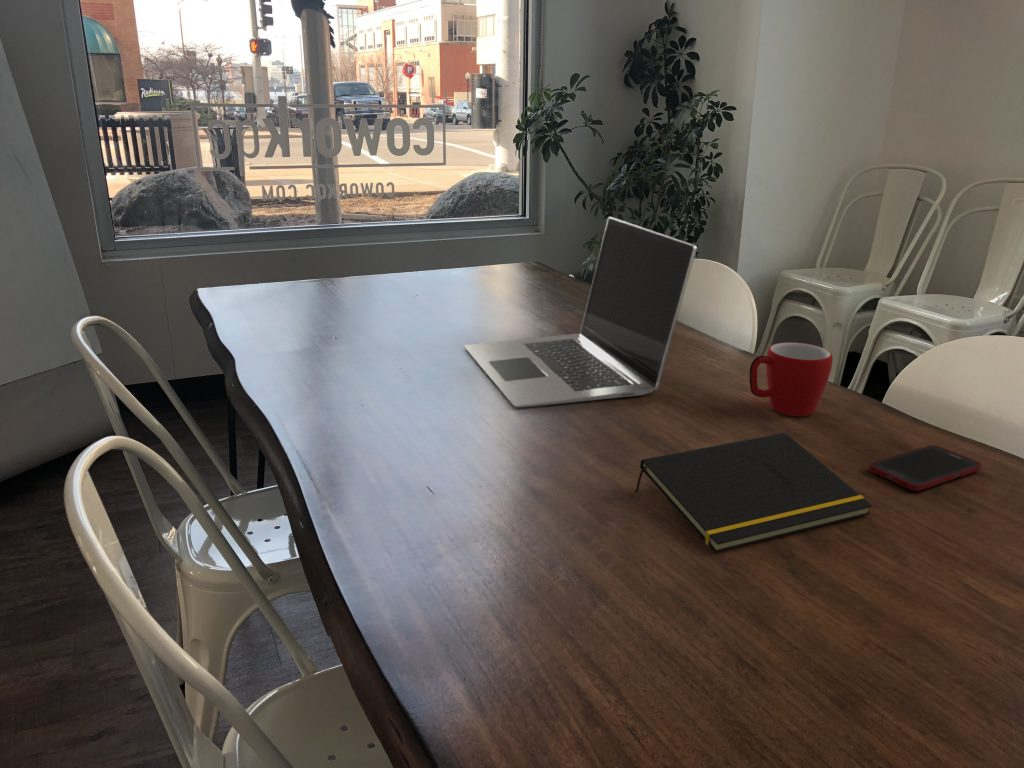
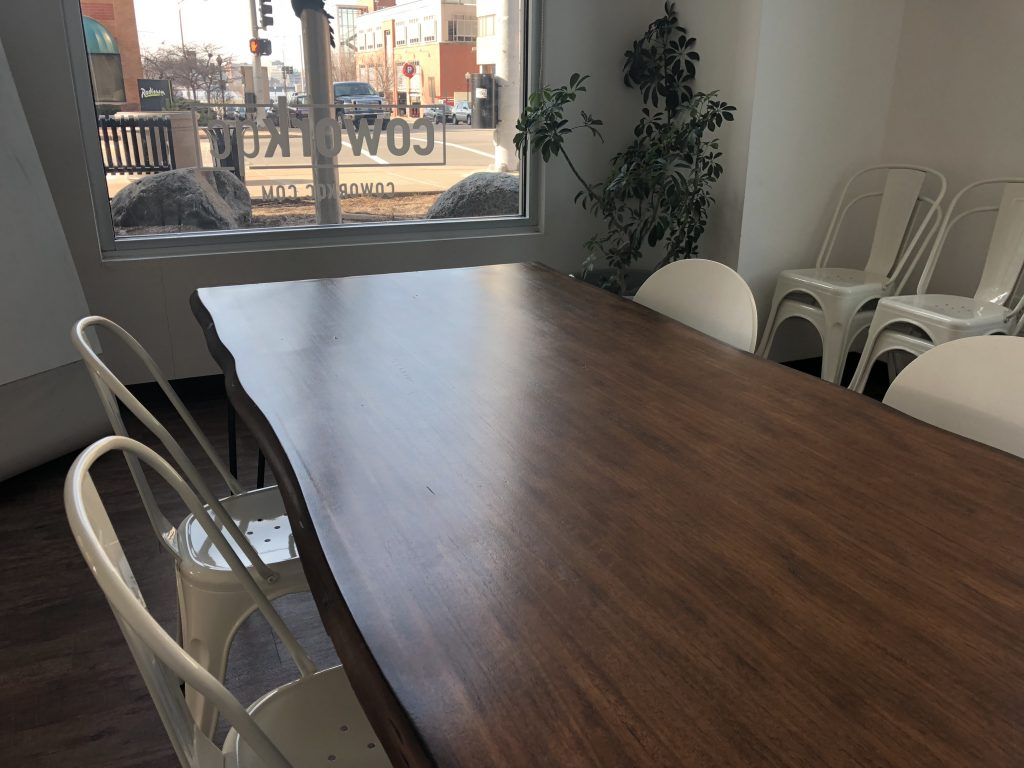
- laptop (586, 306)
- cell phone (924, 467)
- mug (786, 380)
- notepad (753, 486)
